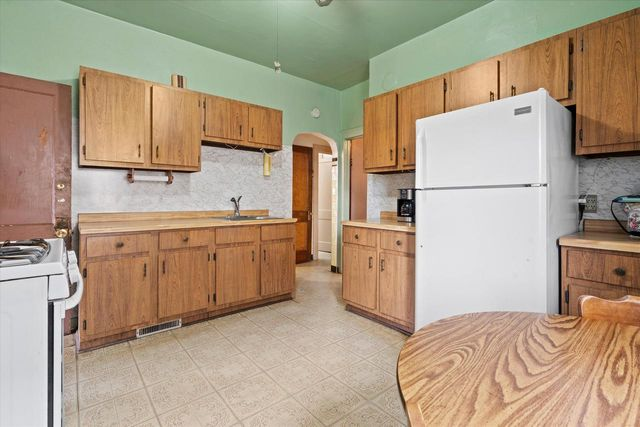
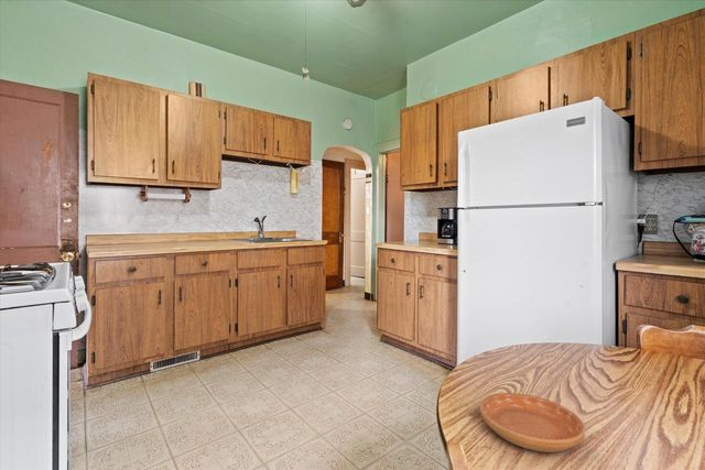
+ saucer (529, 422)
